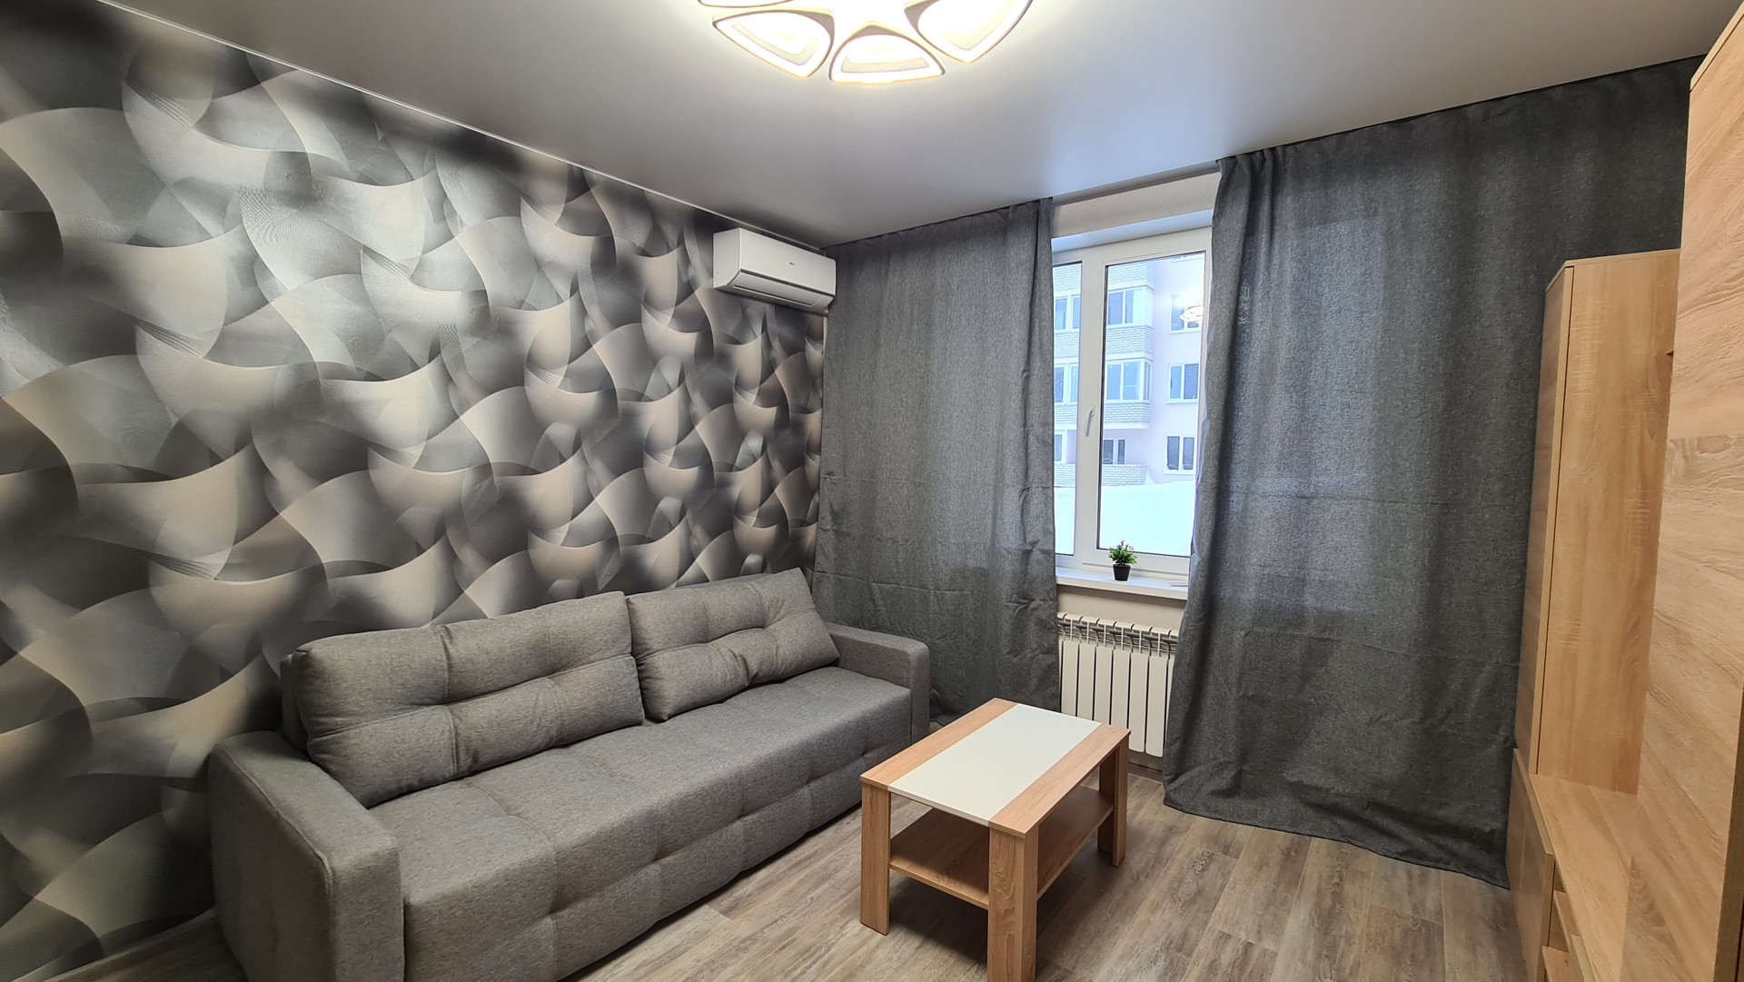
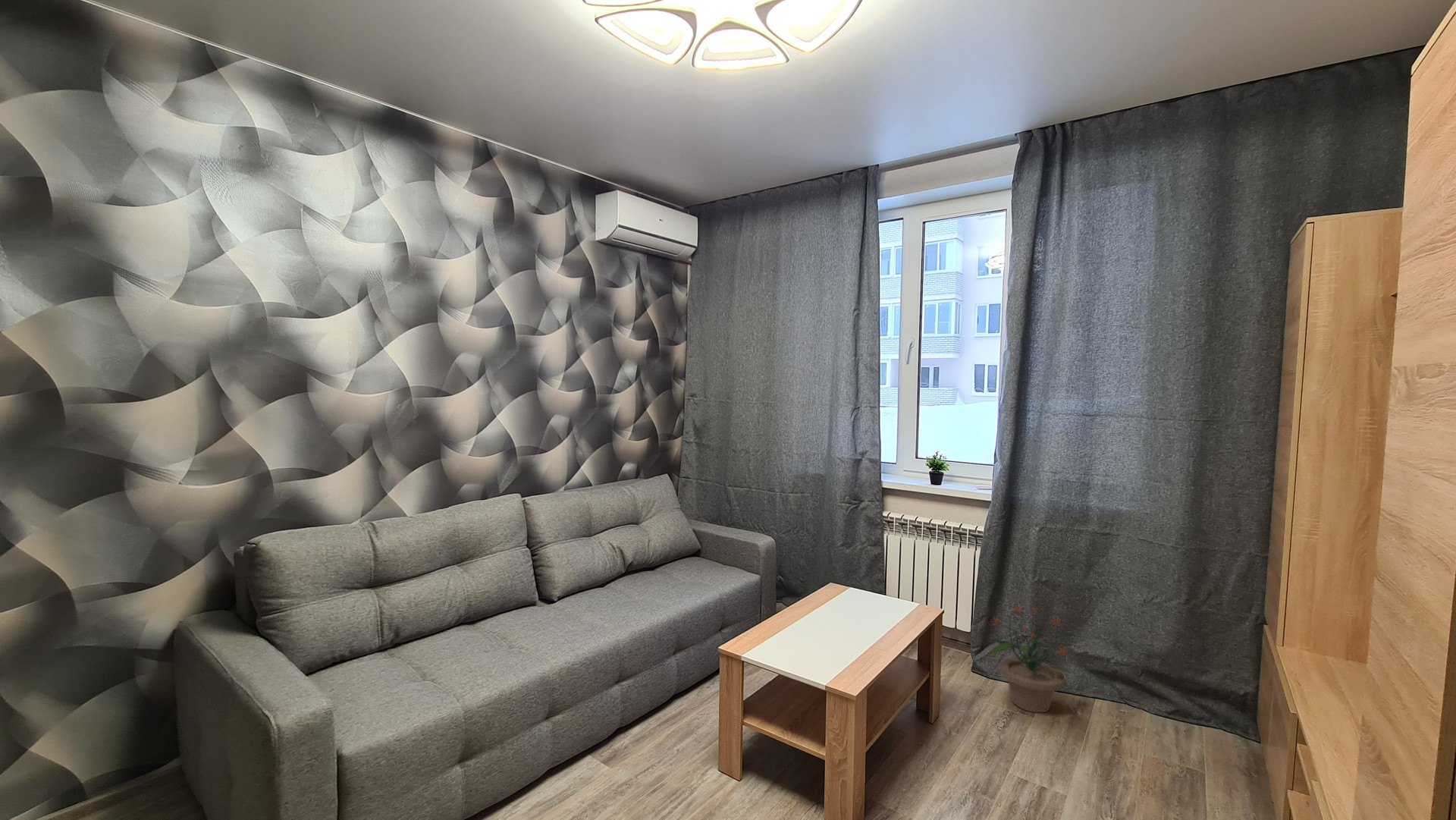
+ potted plant (1031, 656)
